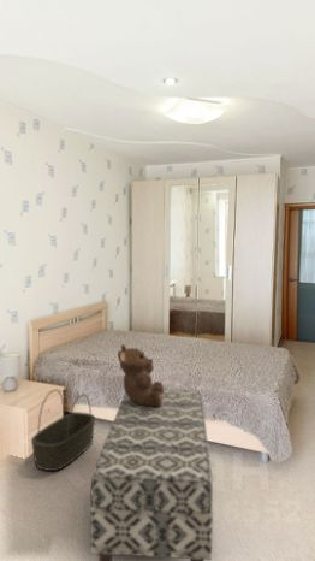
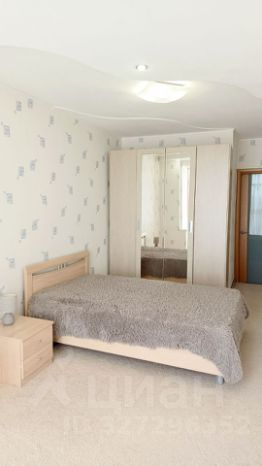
- teddy bear (141, 374)
- bench (158, 467)
- basket (65, 423)
